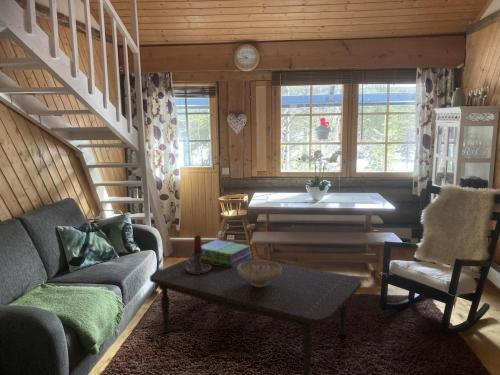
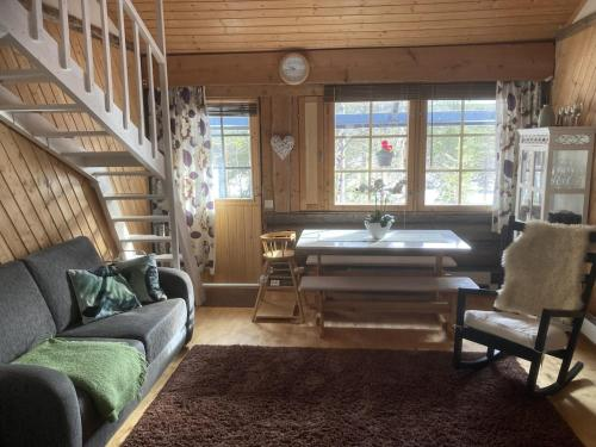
- decorative bowl (259, 276)
- candle holder (195, 254)
- coffee table (253, 305)
- stack of books (223, 253)
